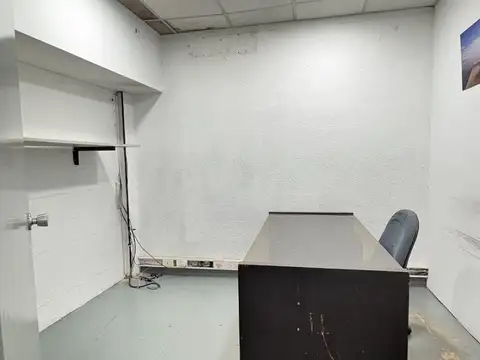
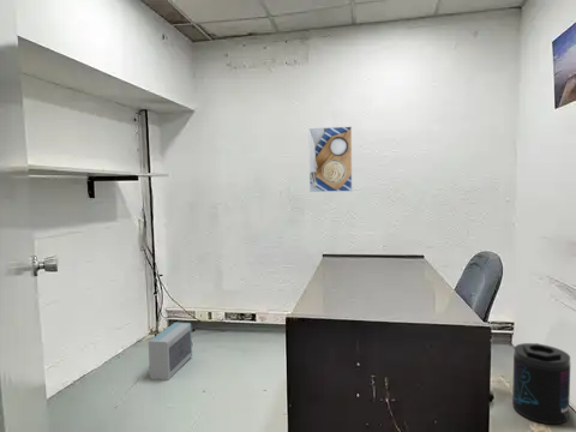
+ supplement container (540, 380)
+ air purifier (172, 349)
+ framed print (330, 160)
